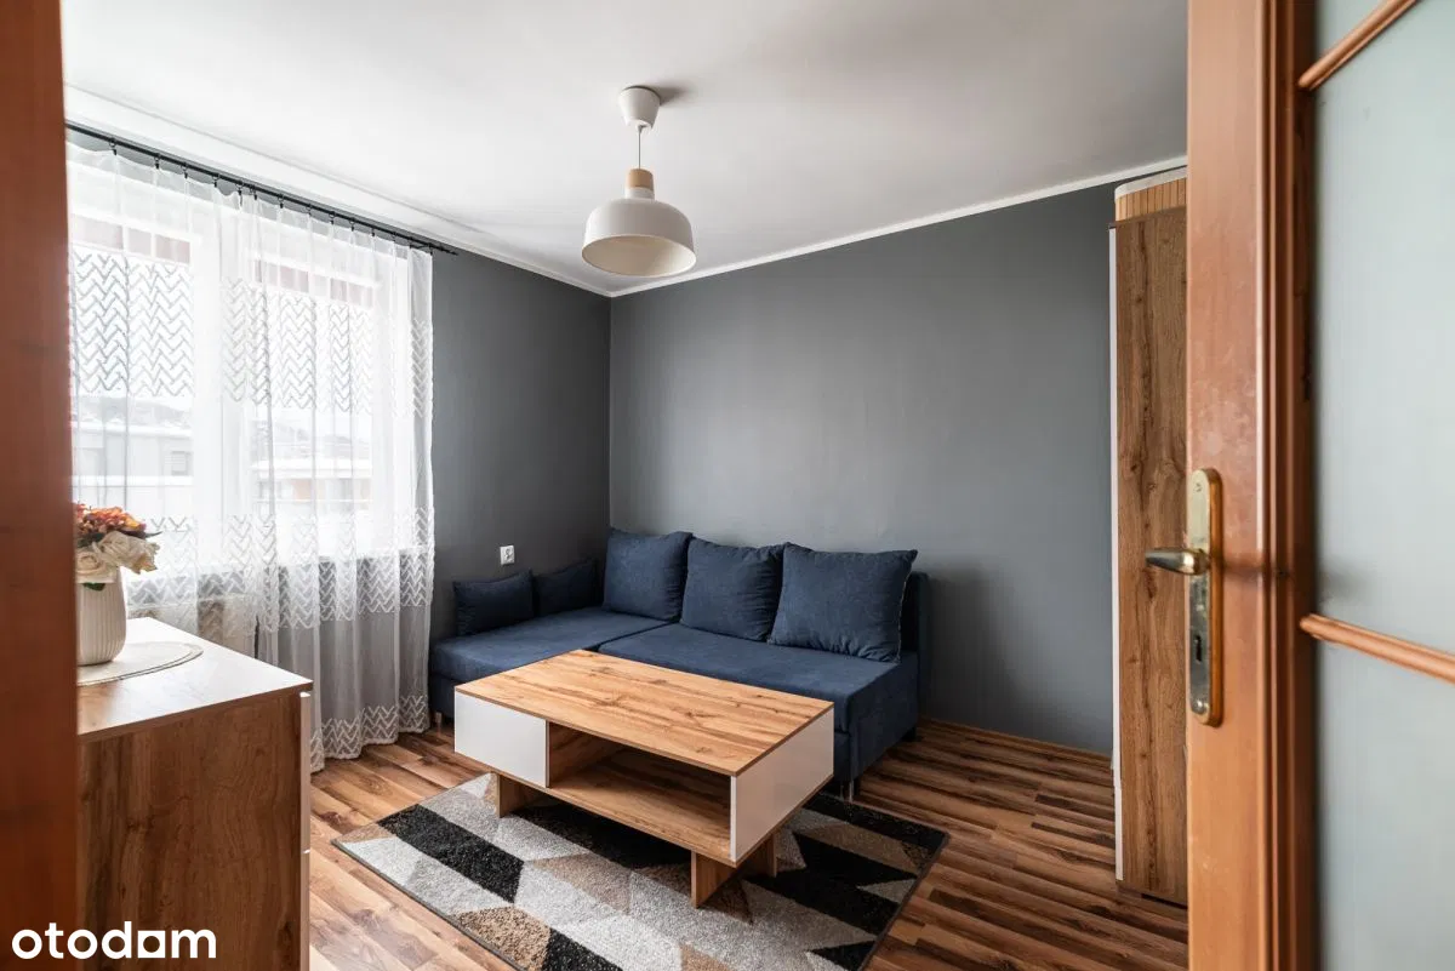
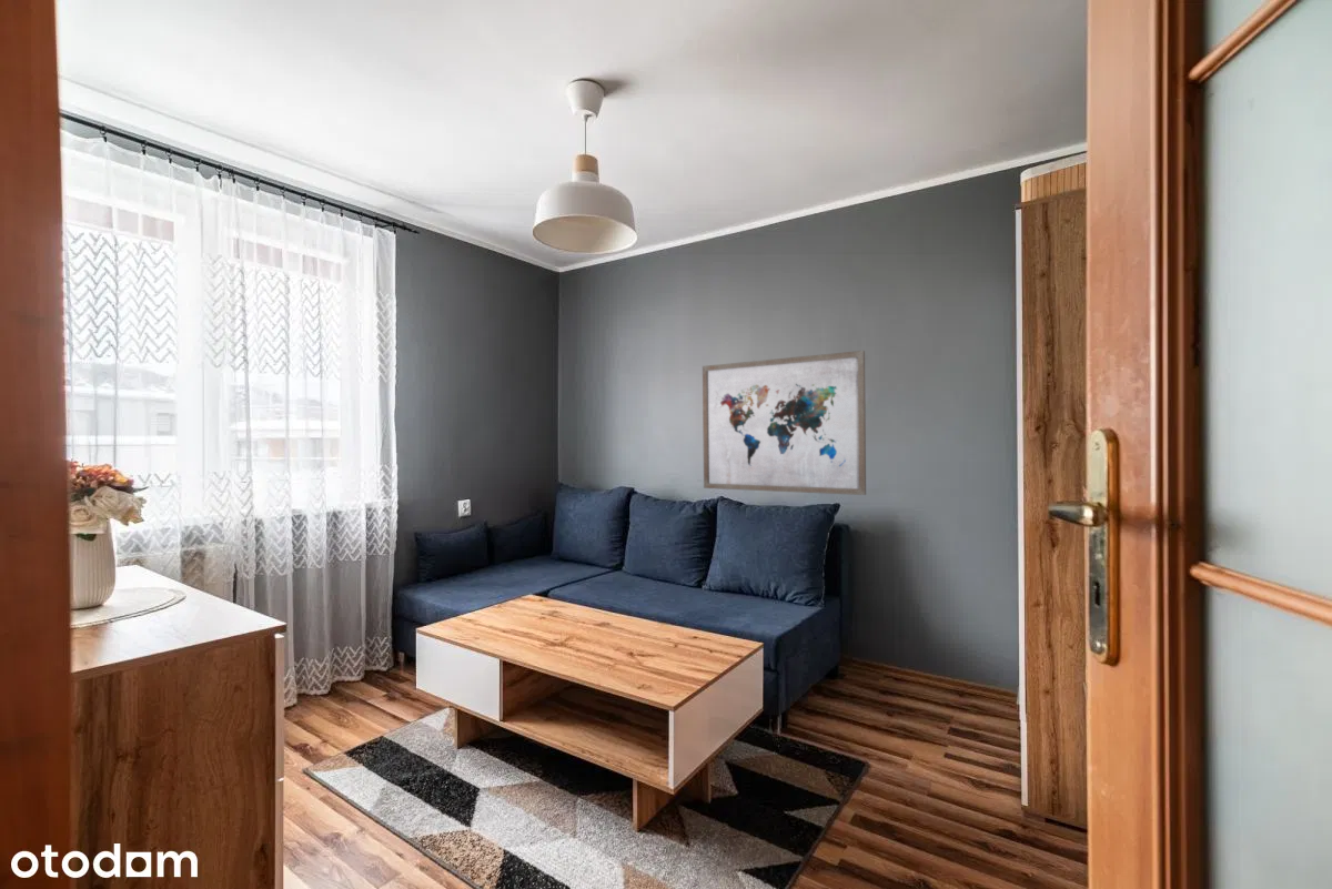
+ wall art (777, 425)
